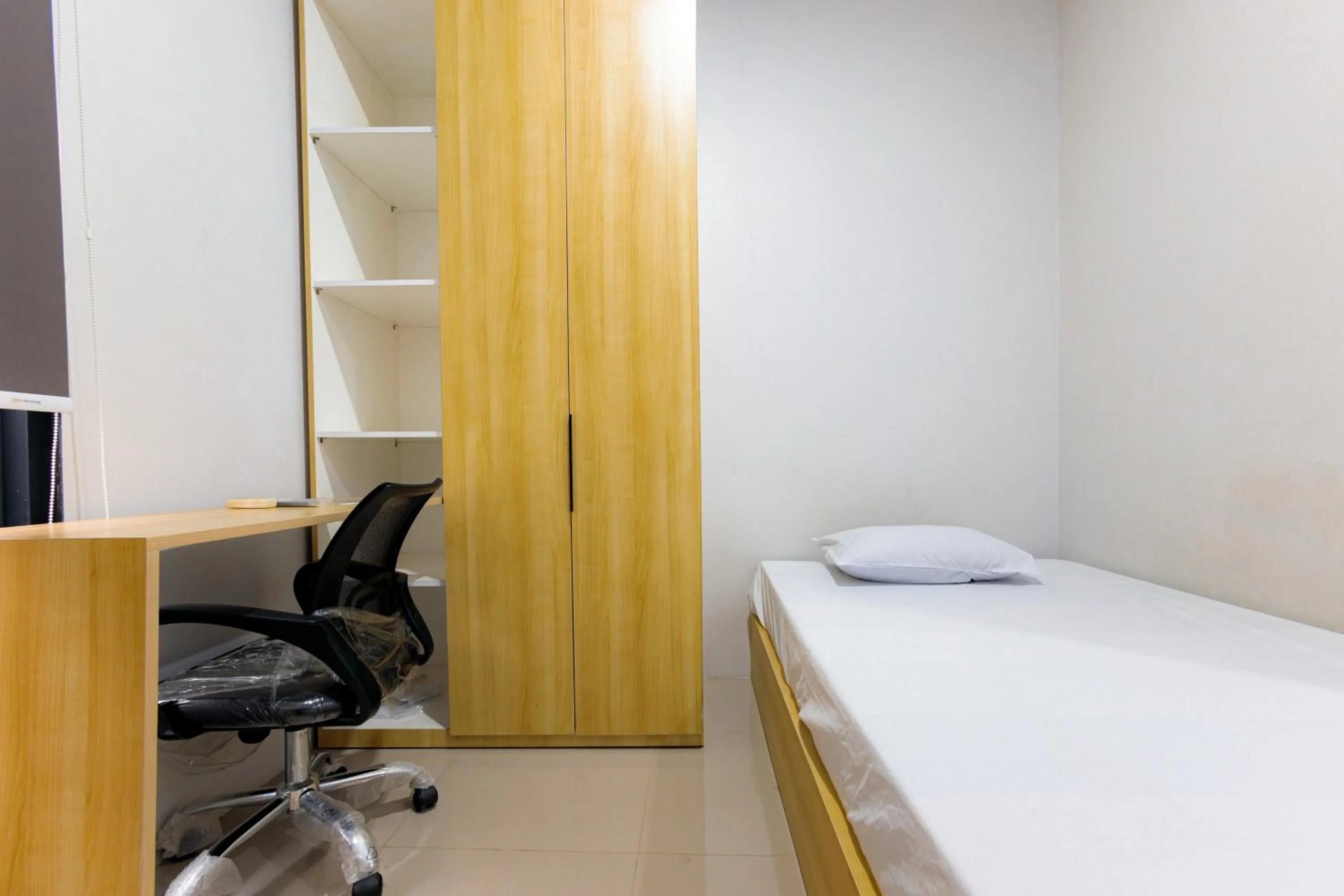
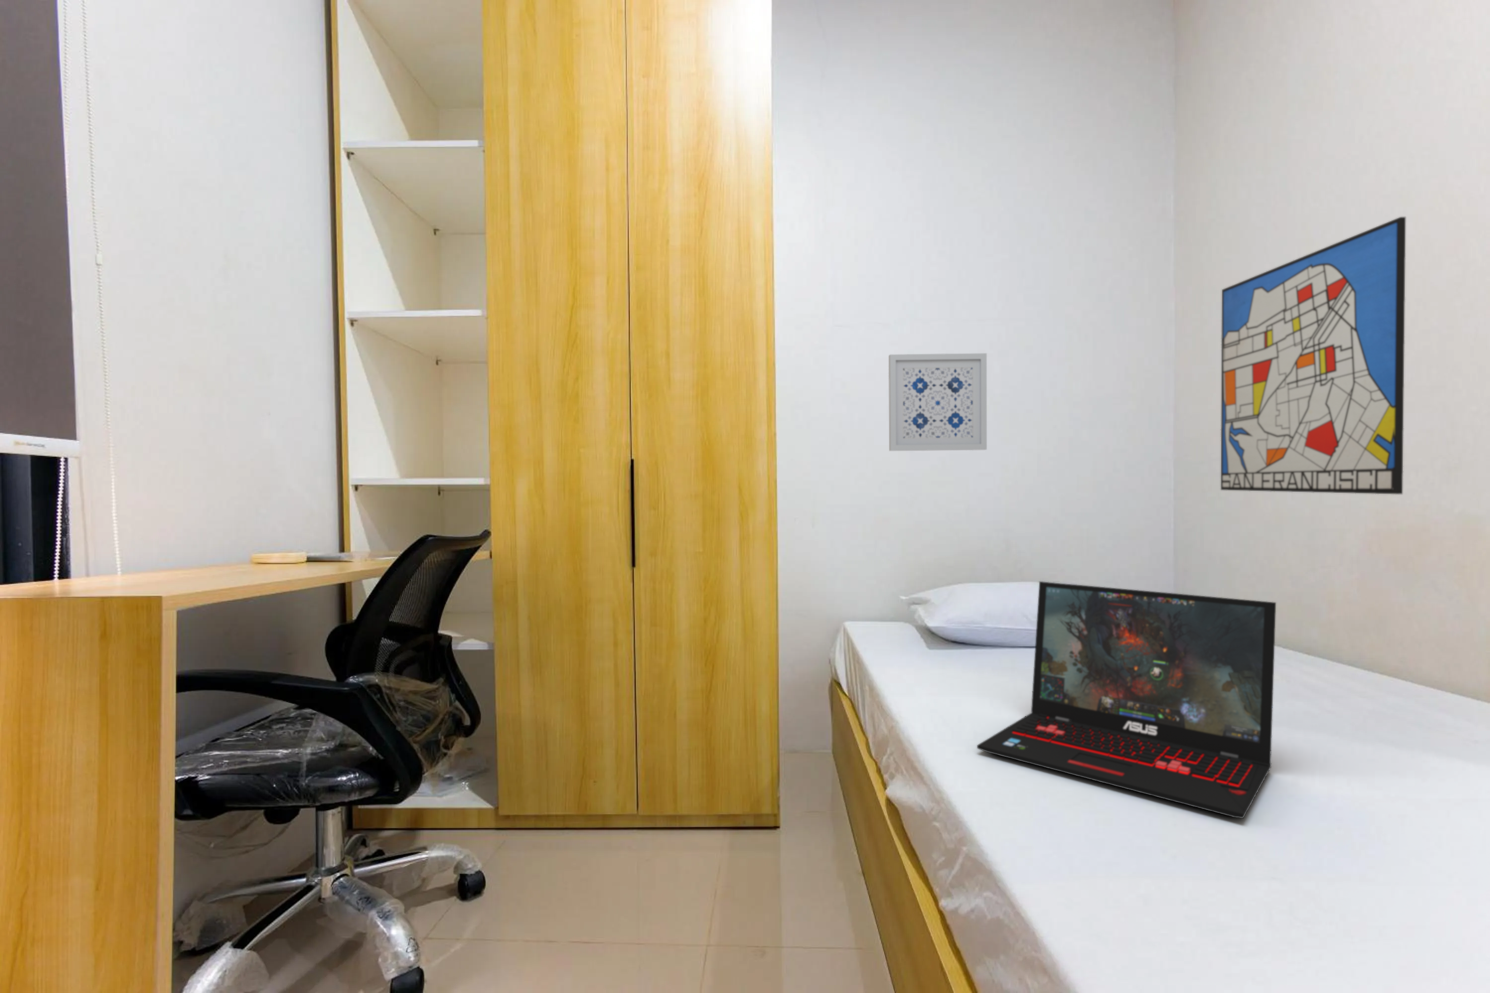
+ wall art (937, 402)
+ wall art (1297, 376)
+ laptop (1122, 679)
